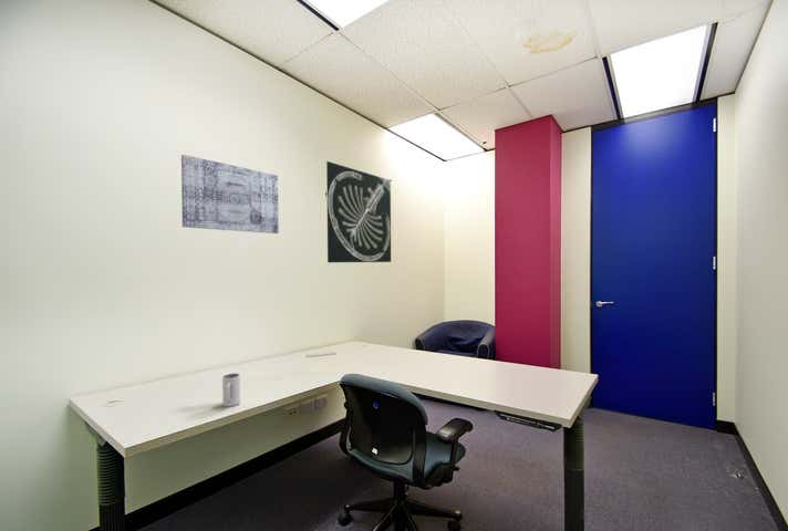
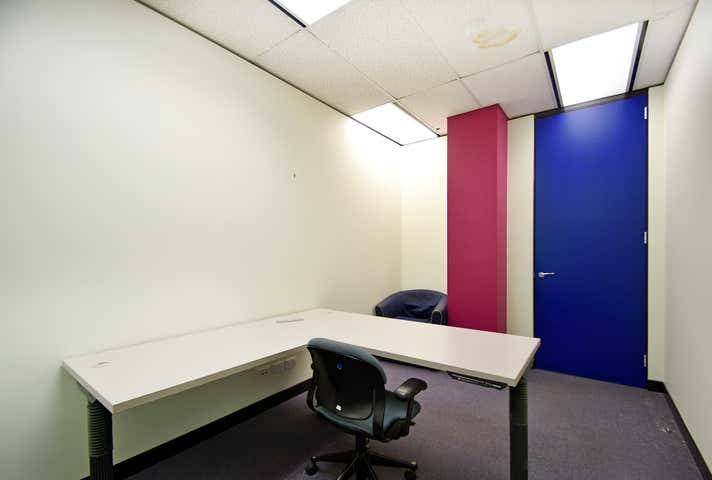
- map (364, 216)
- wall art (235, 198)
- mug (230, 391)
